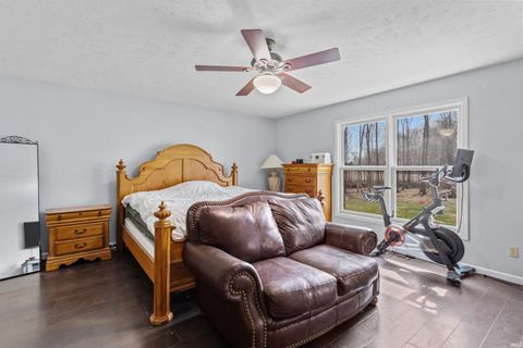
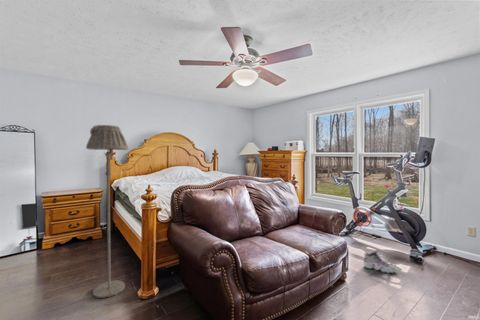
+ floor lamp (108, 208)
+ sneaker (379, 259)
